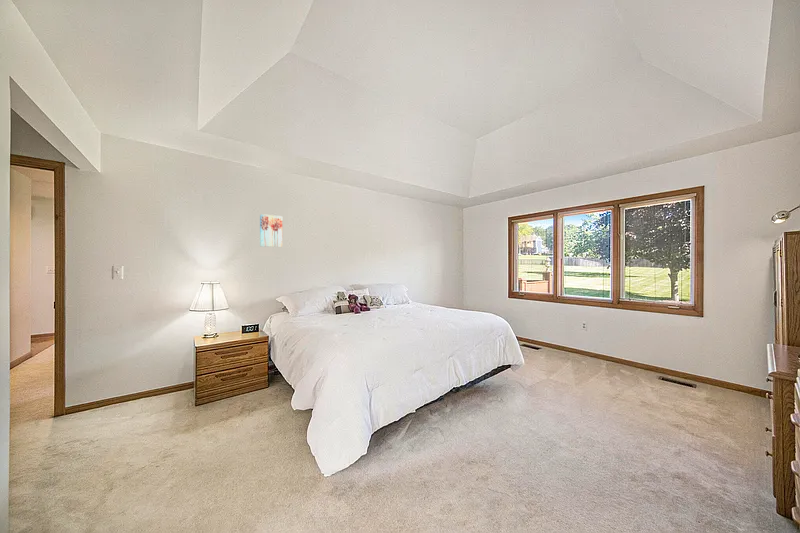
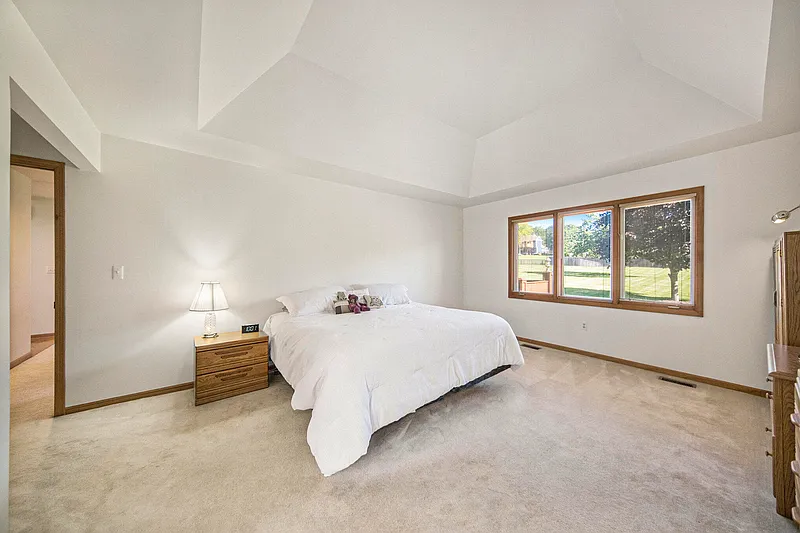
- wall art (271, 231)
